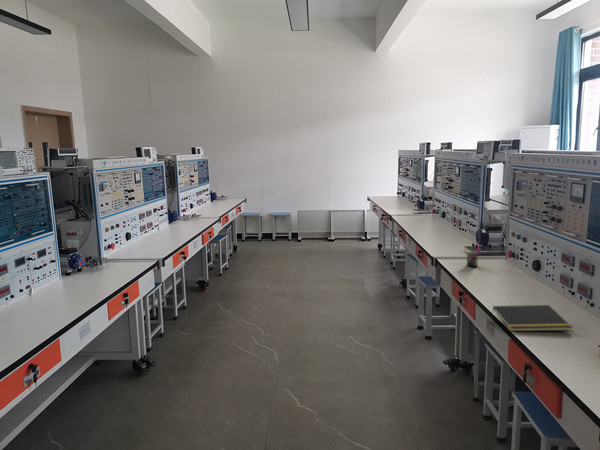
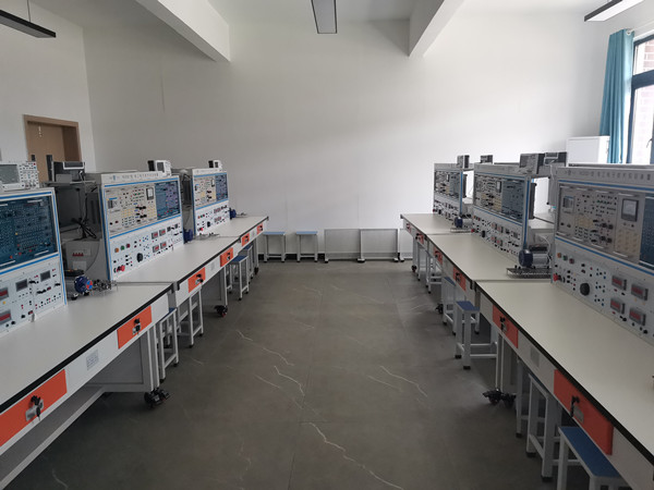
- notepad (530, 317)
- pen holder (472, 255)
